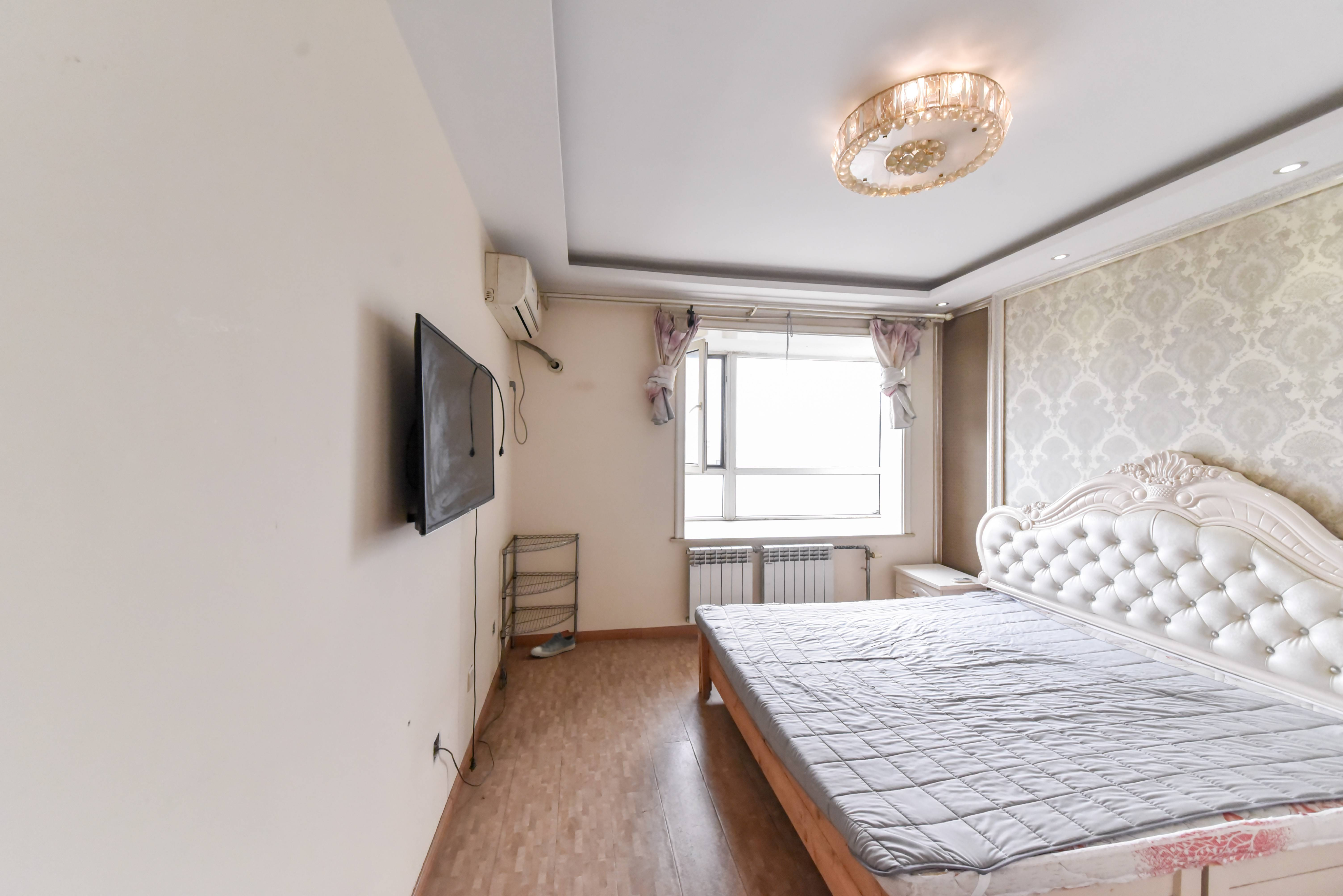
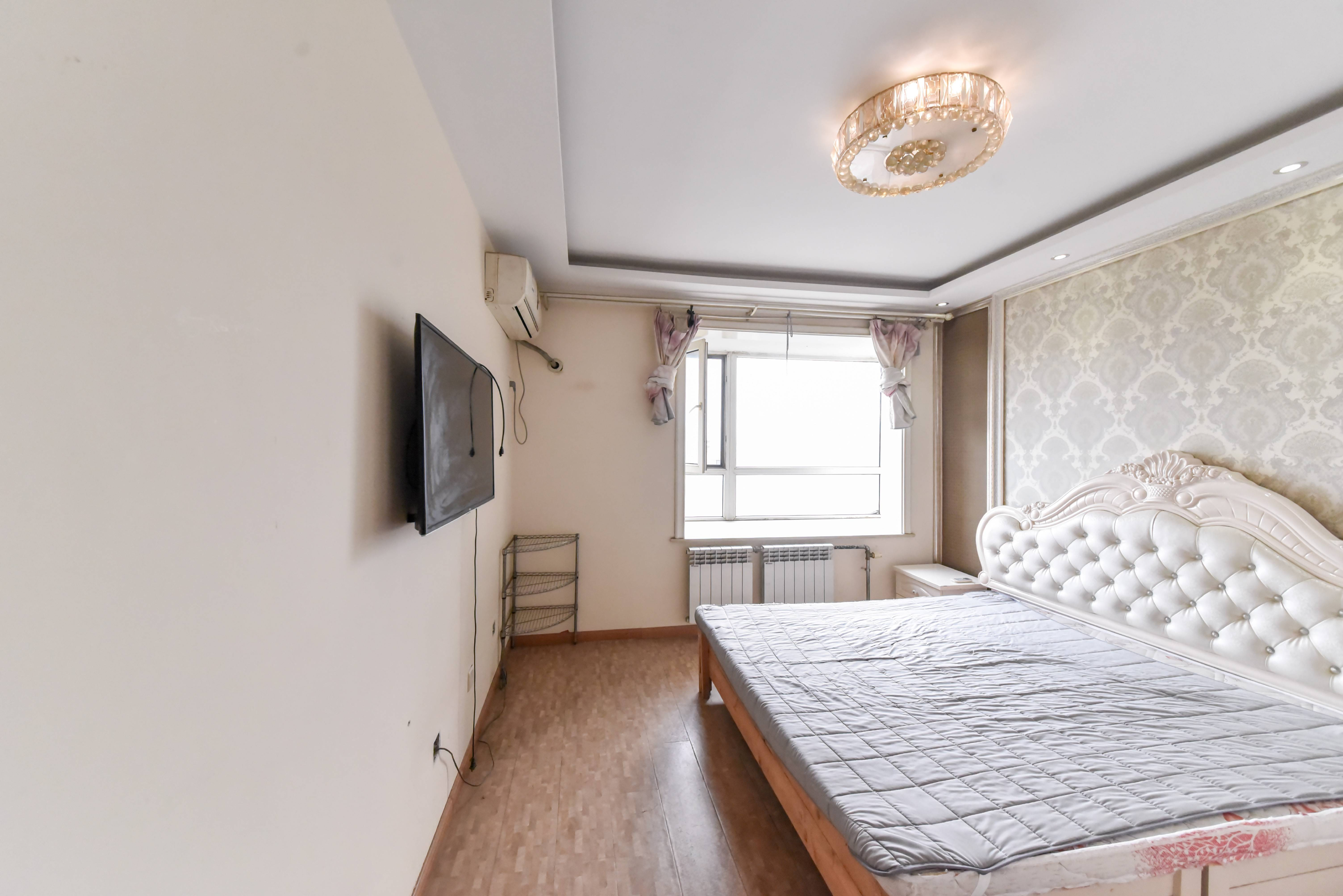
- shoe (554, 643)
